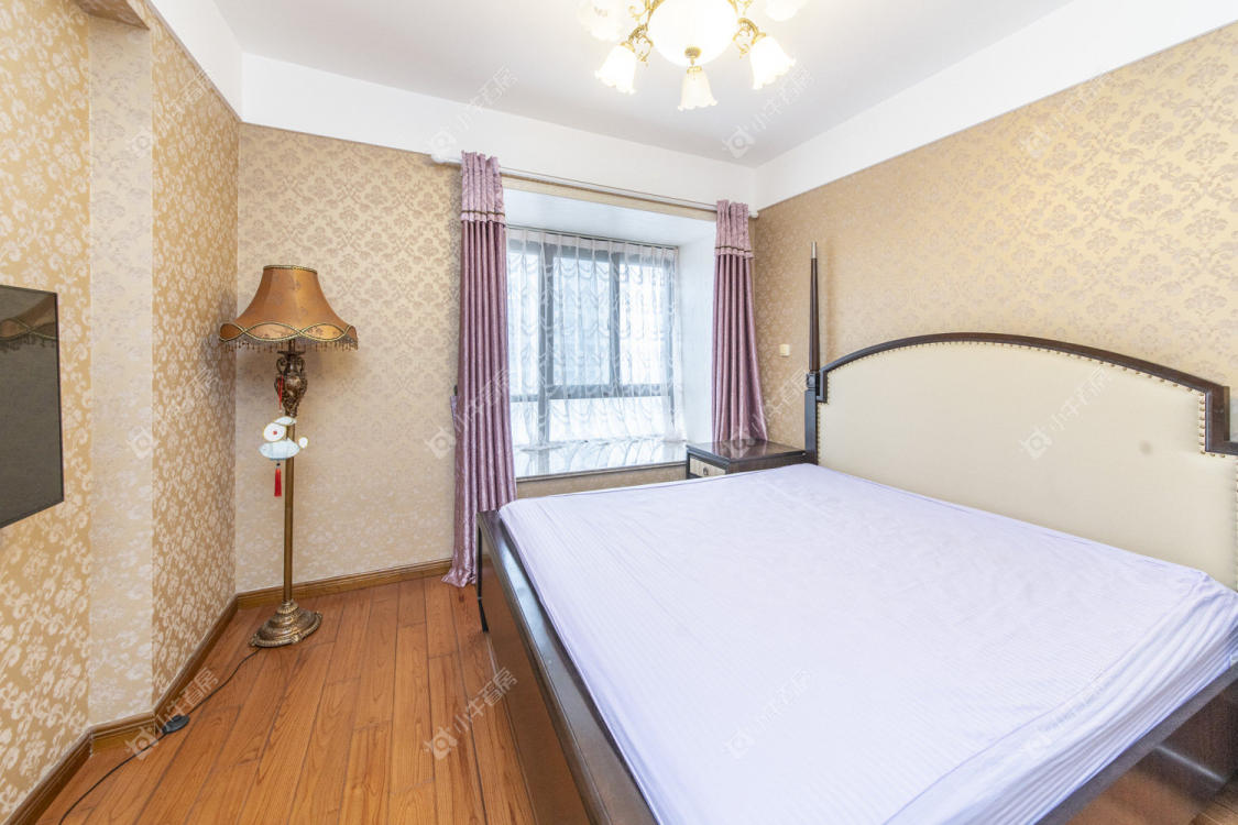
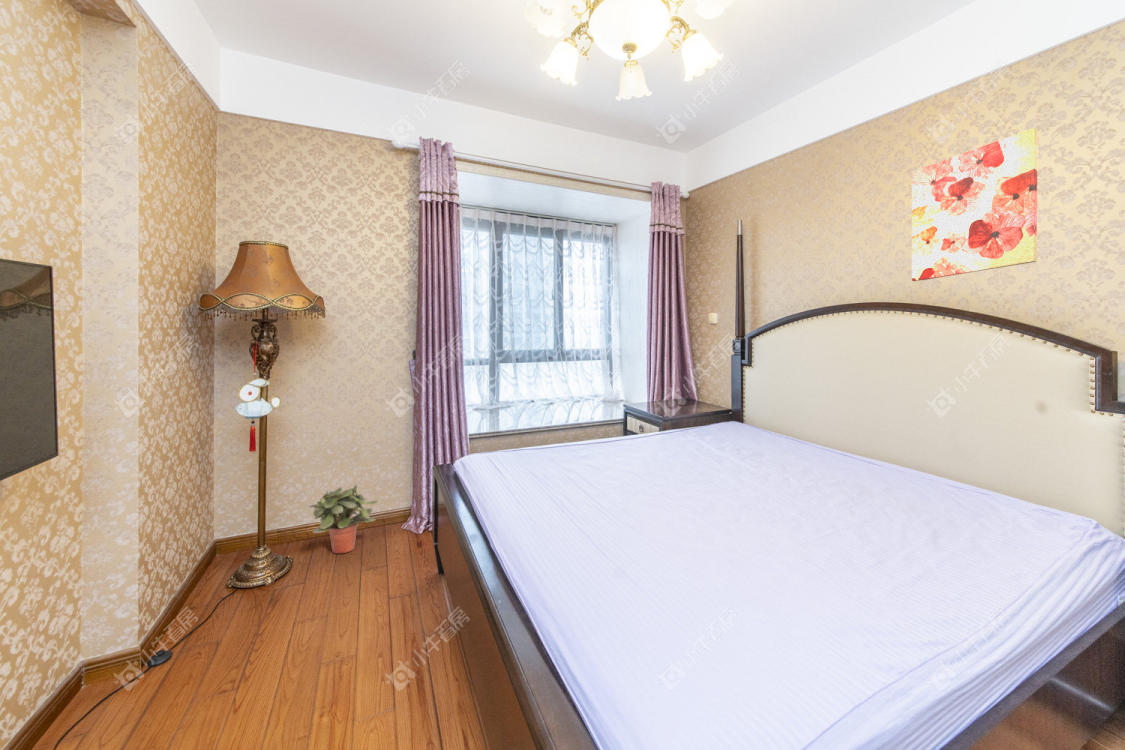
+ potted plant (344, 517)
+ wall art (968, 212)
